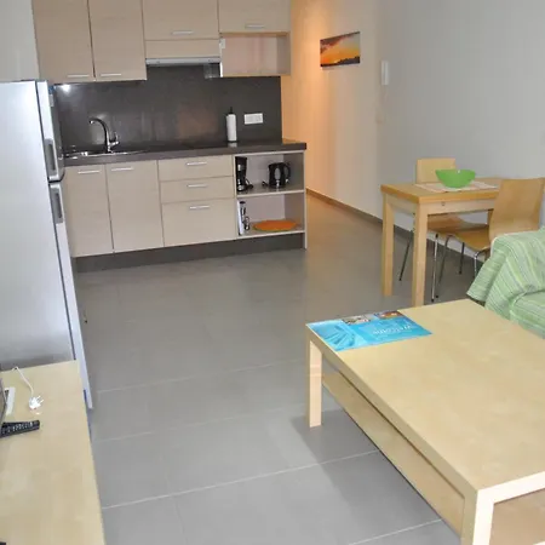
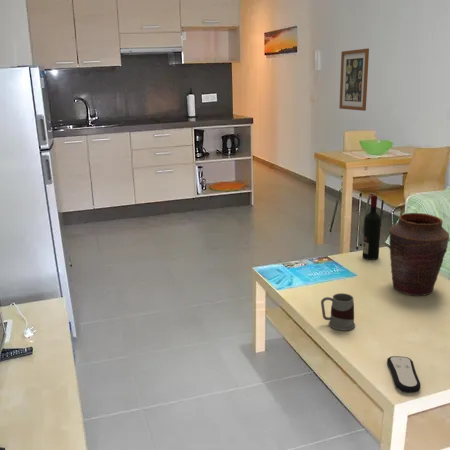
+ mug (338, 310)
+ wall art (353, 80)
+ alcohol (372, 226)
+ remote control (404, 373)
+ vase (416, 254)
